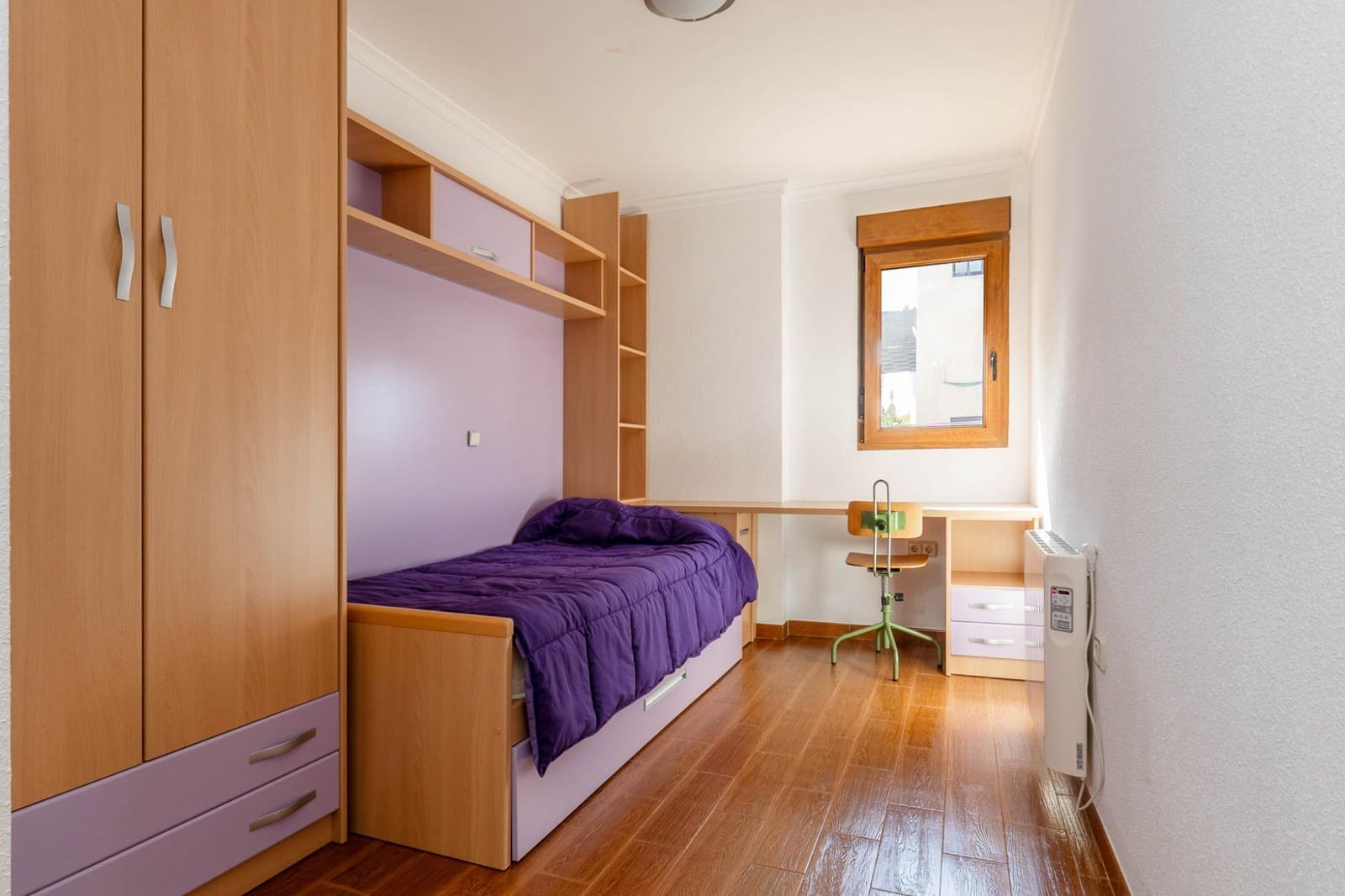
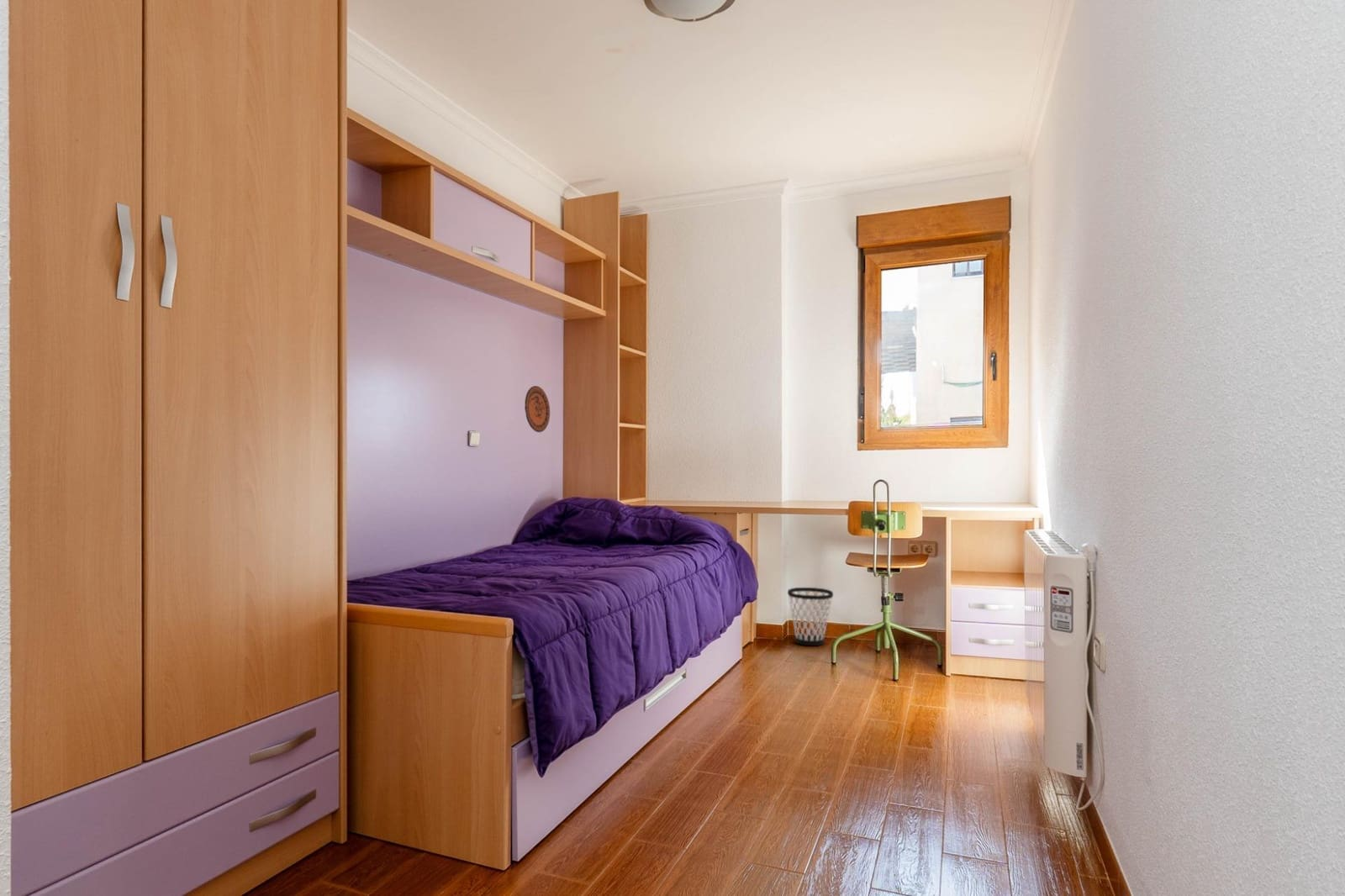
+ decorative plate (536, 408)
+ wastebasket (810, 617)
